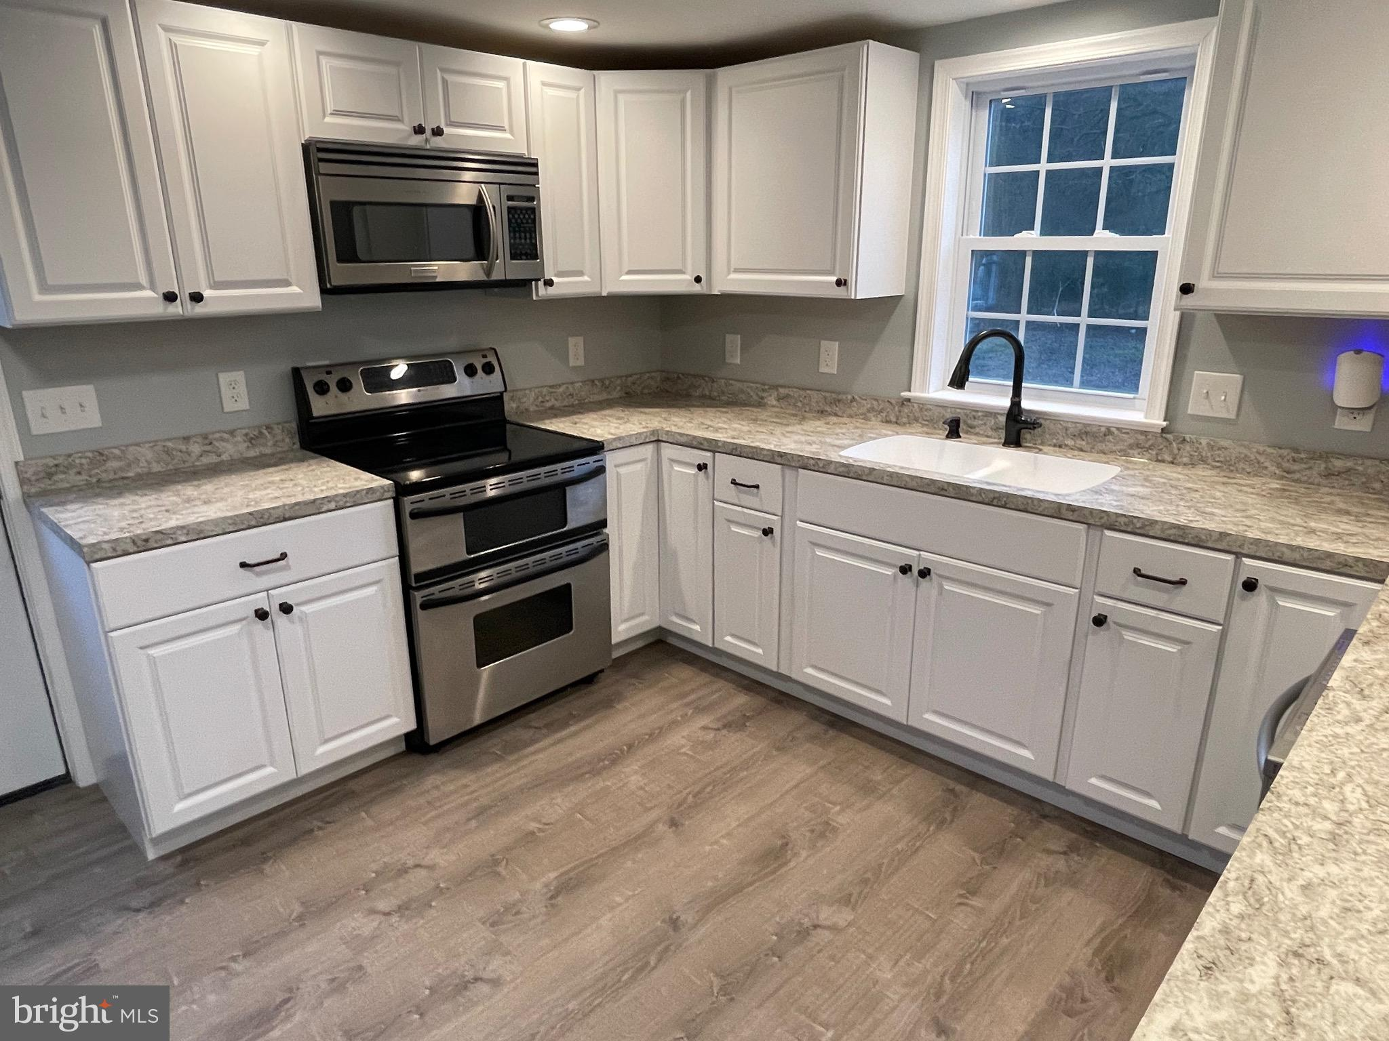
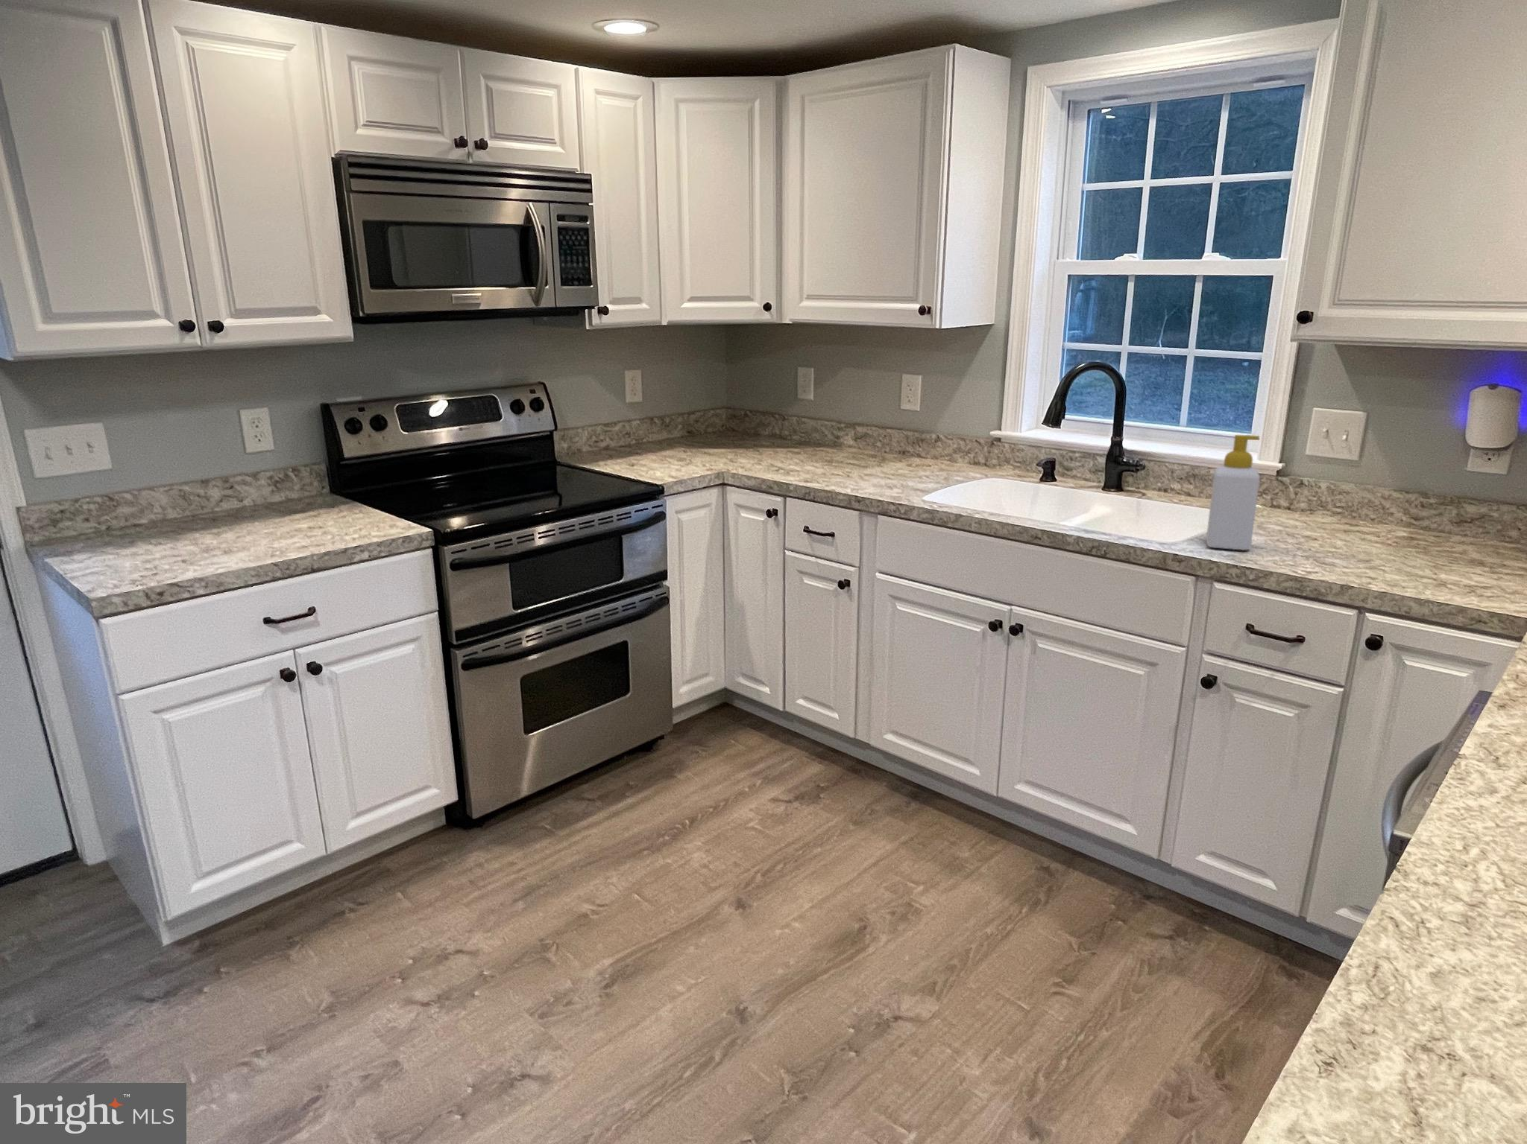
+ soap bottle (1234, 490)
